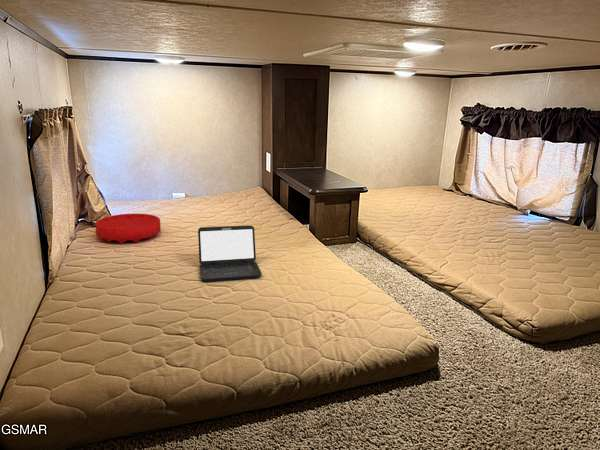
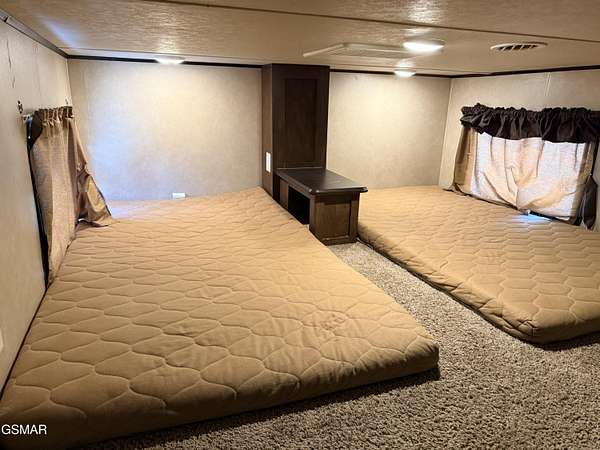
- cushion (129, 228)
- laptop (229, 252)
